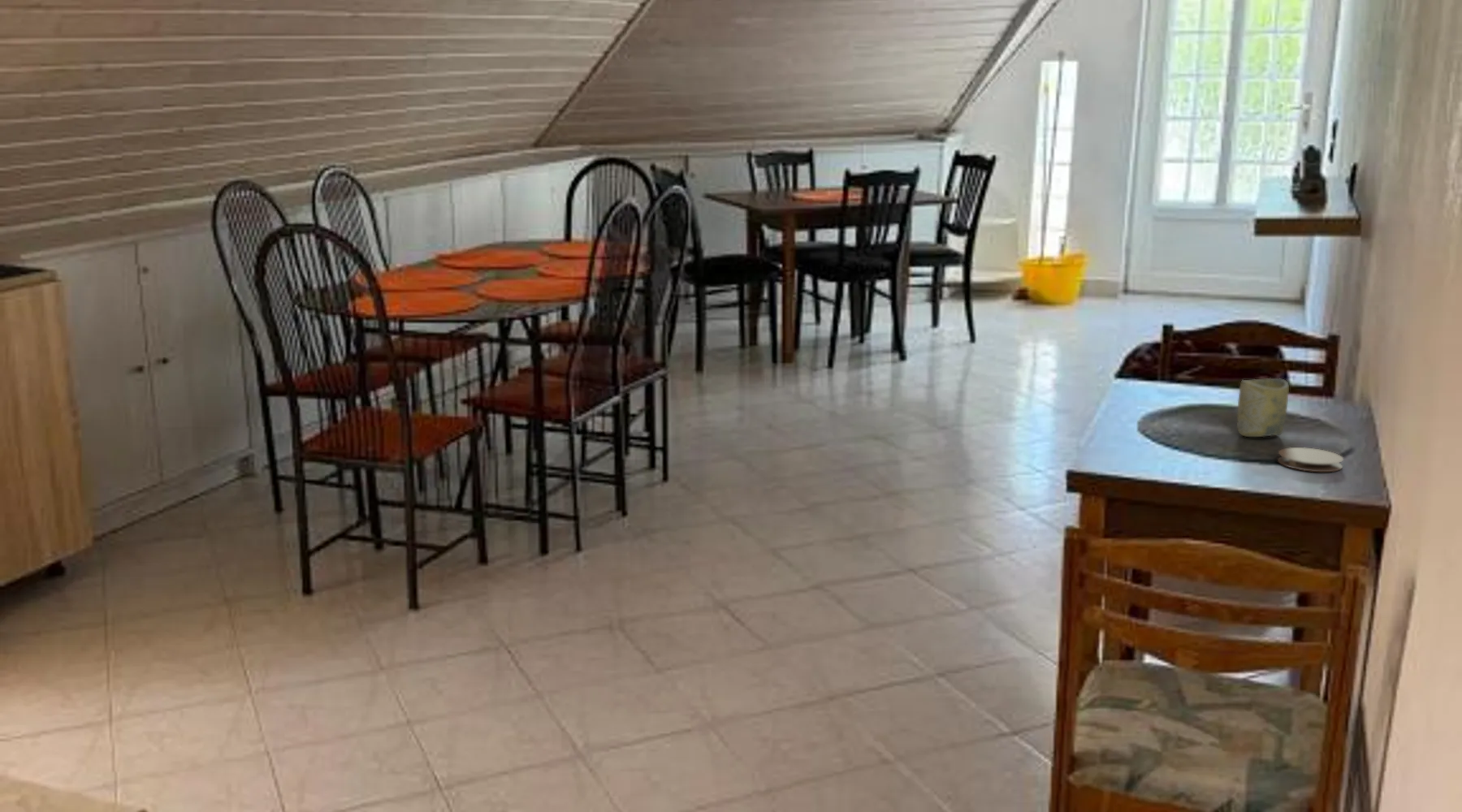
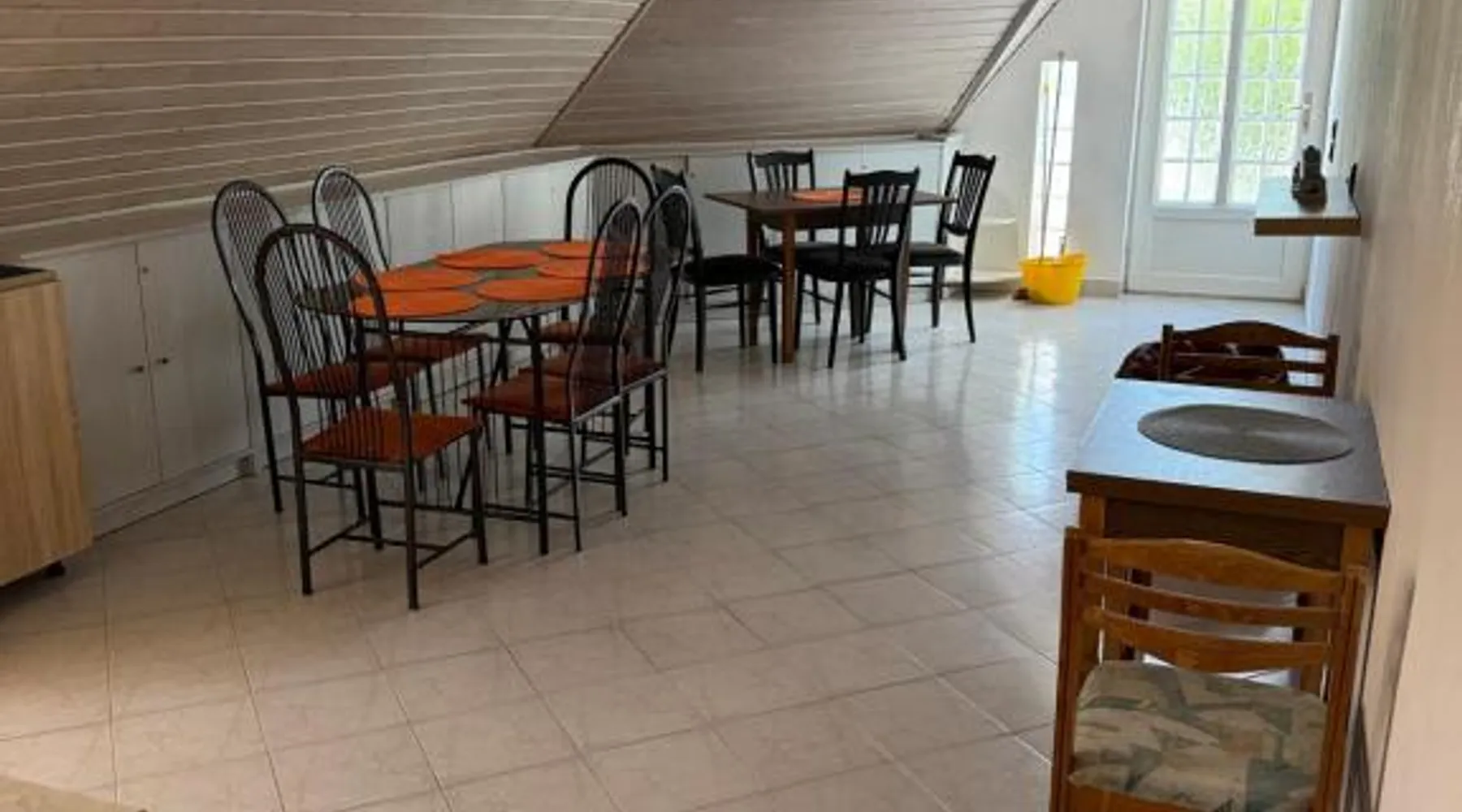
- cup (1262, 408)
- coaster (1310, 459)
